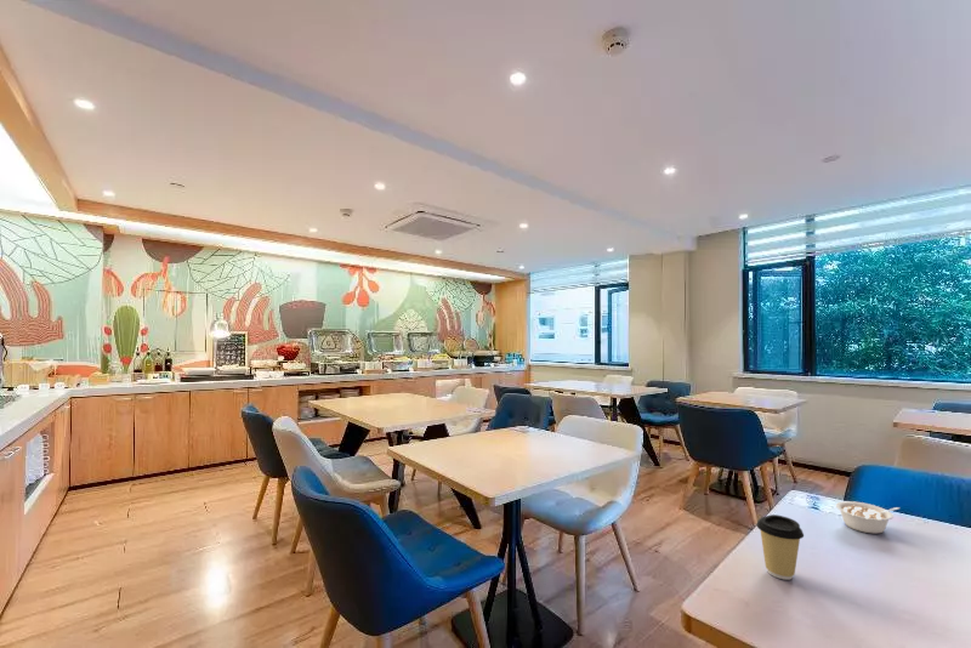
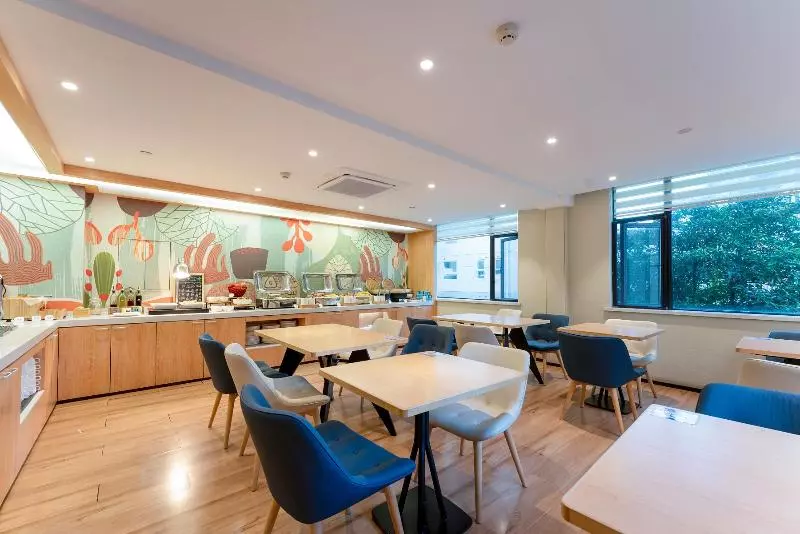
- coffee cup (779, 546)
- legume (864, 516)
